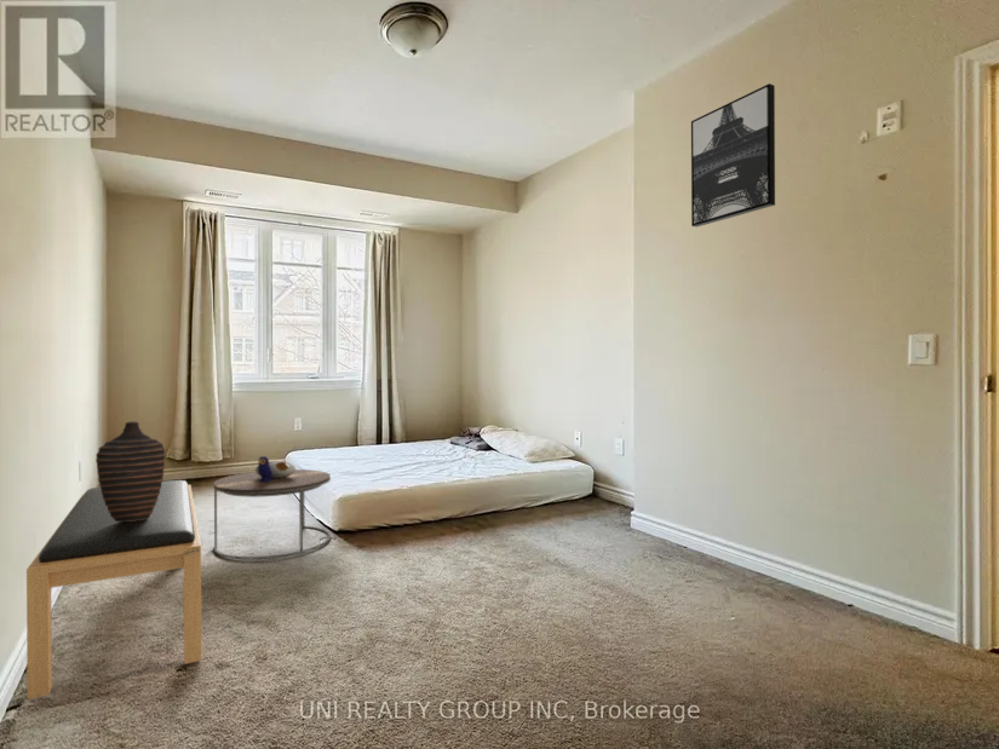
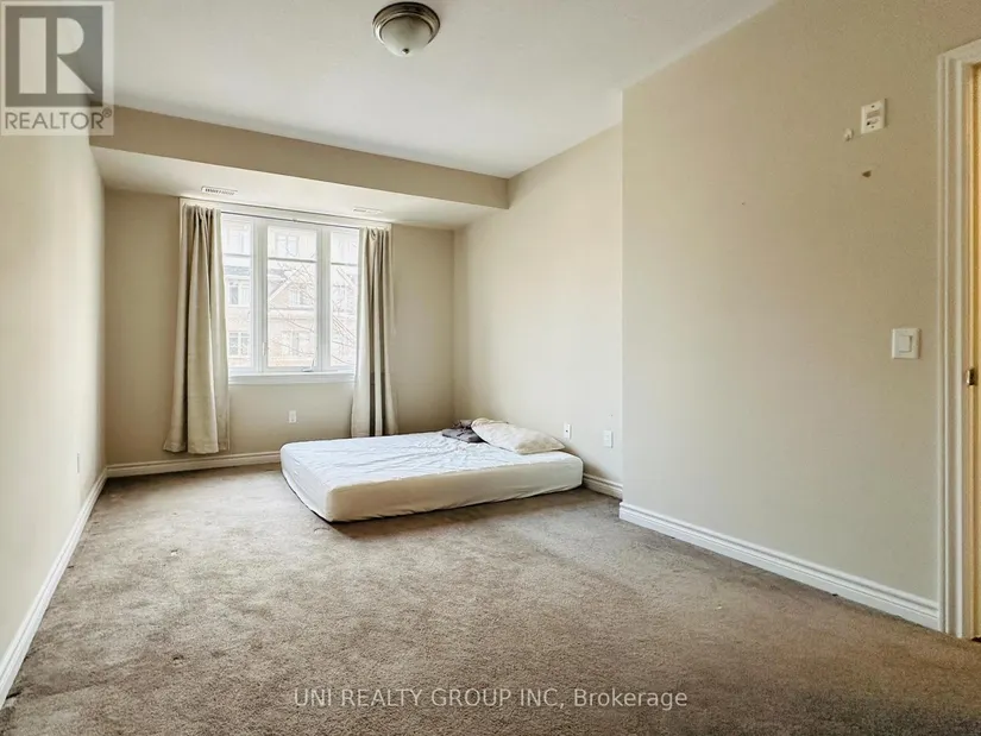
- decorative vase (131, 471)
- bench (131, 555)
- side table (274, 495)
- wall art (730, 160)
